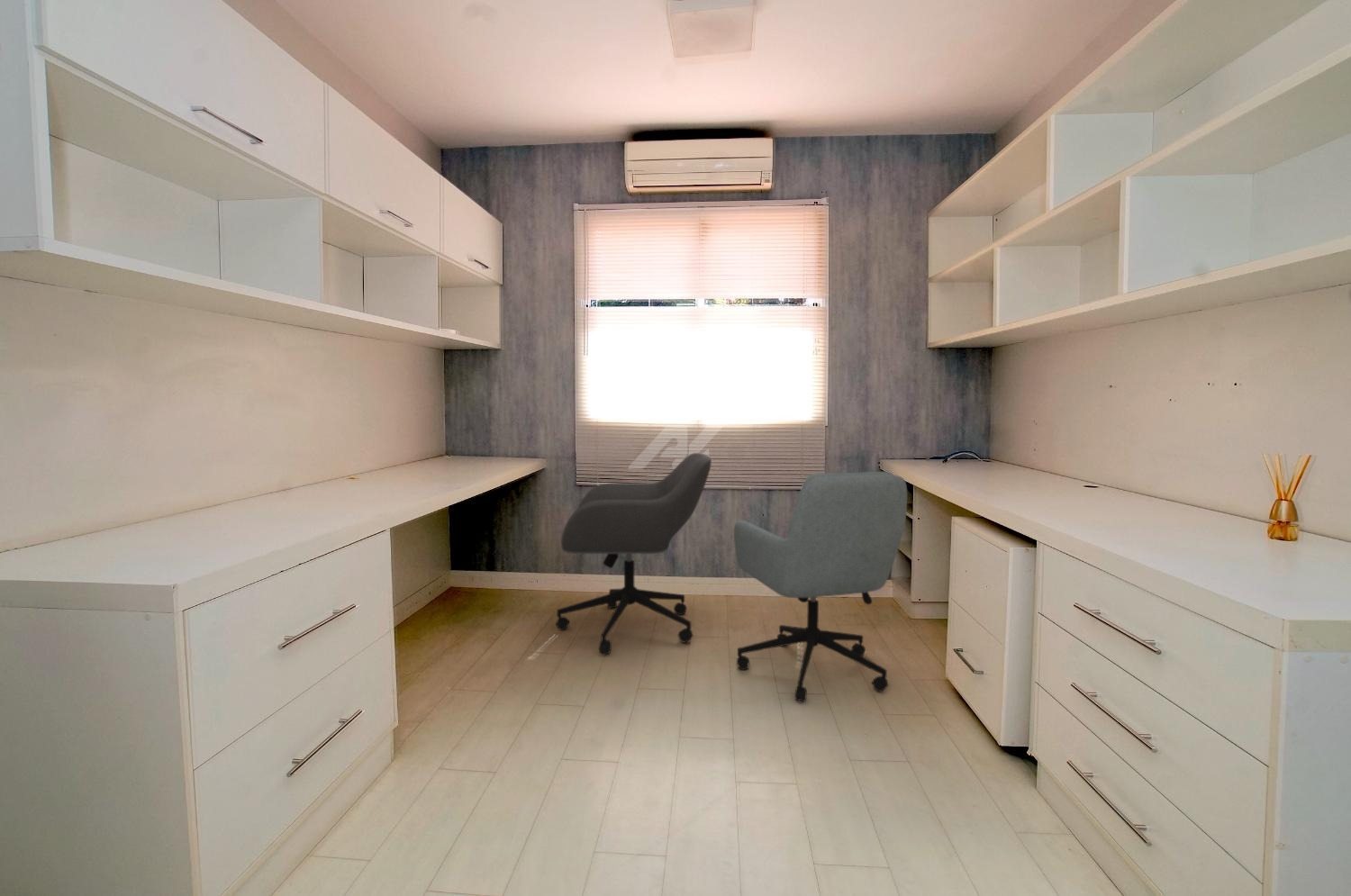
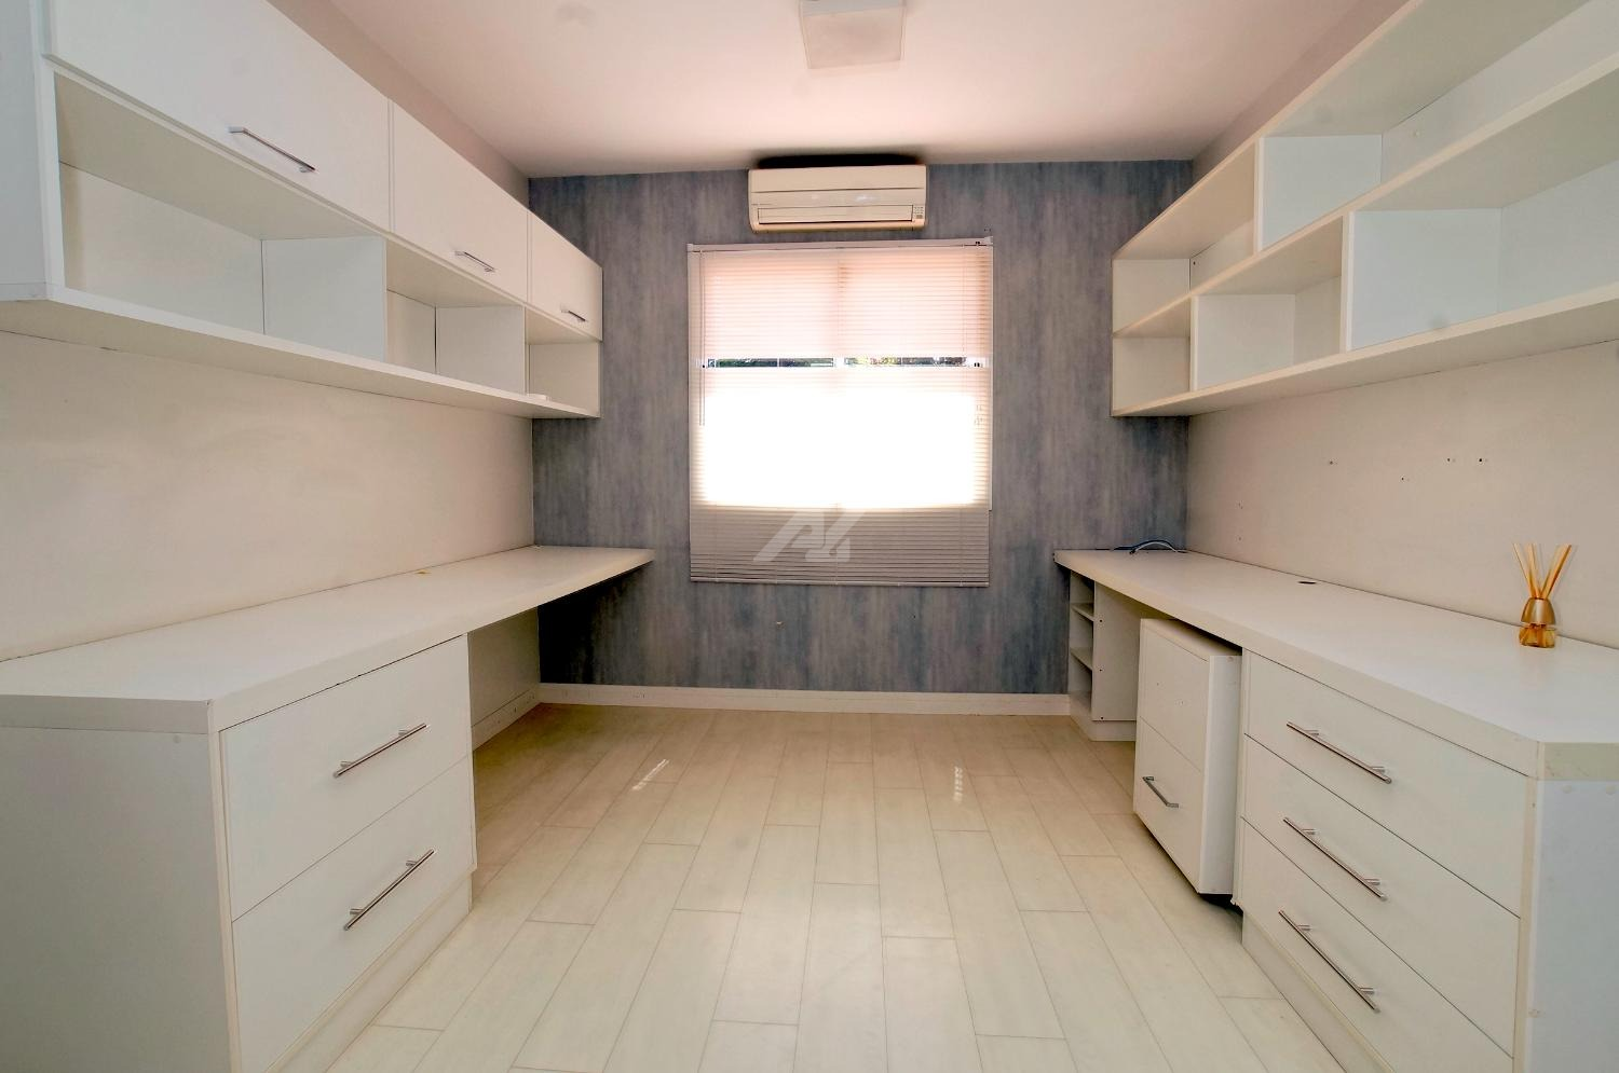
- office chair (815, 569)
- office chair (633, 542)
